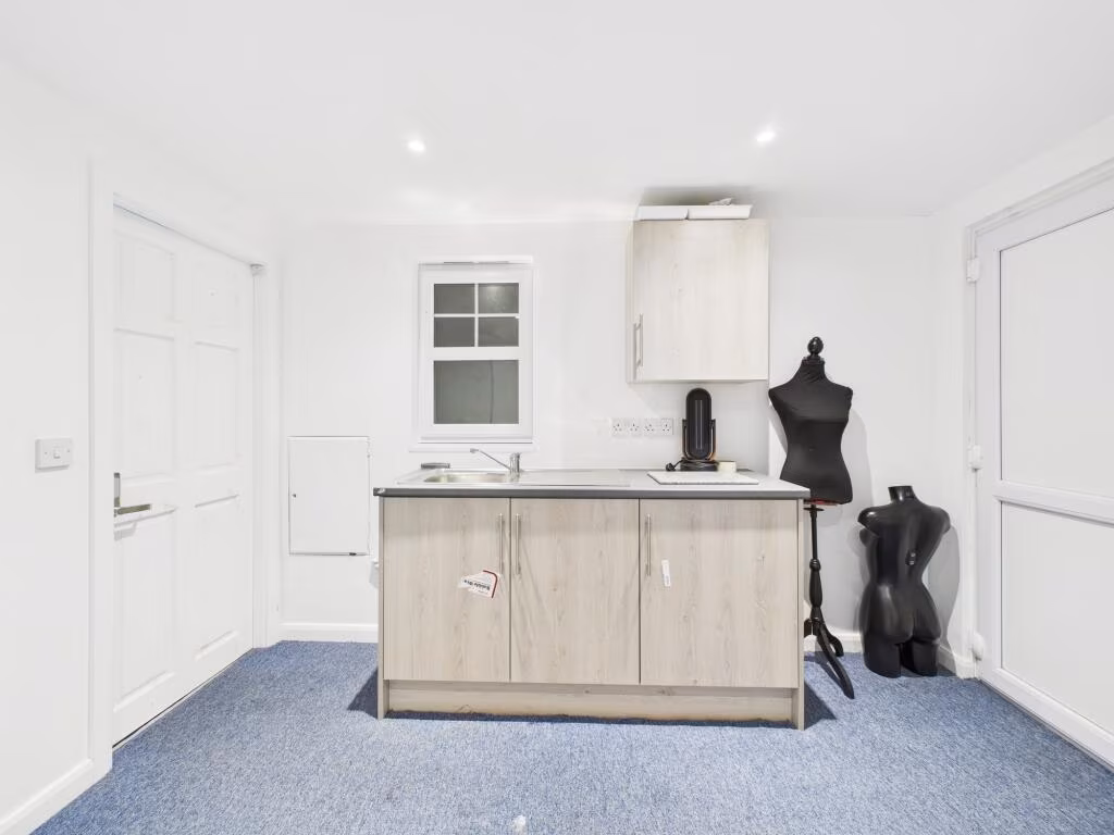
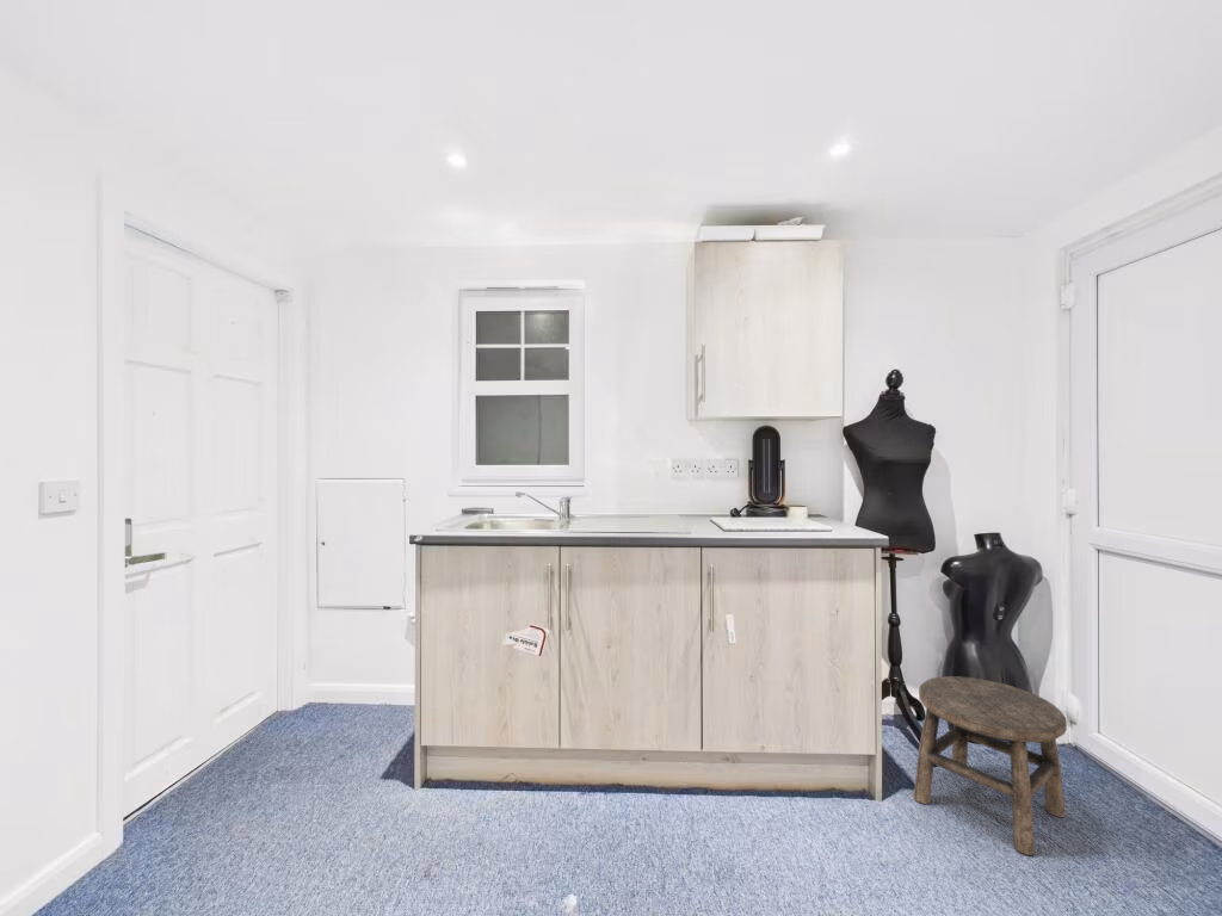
+ stool (988, 747)
